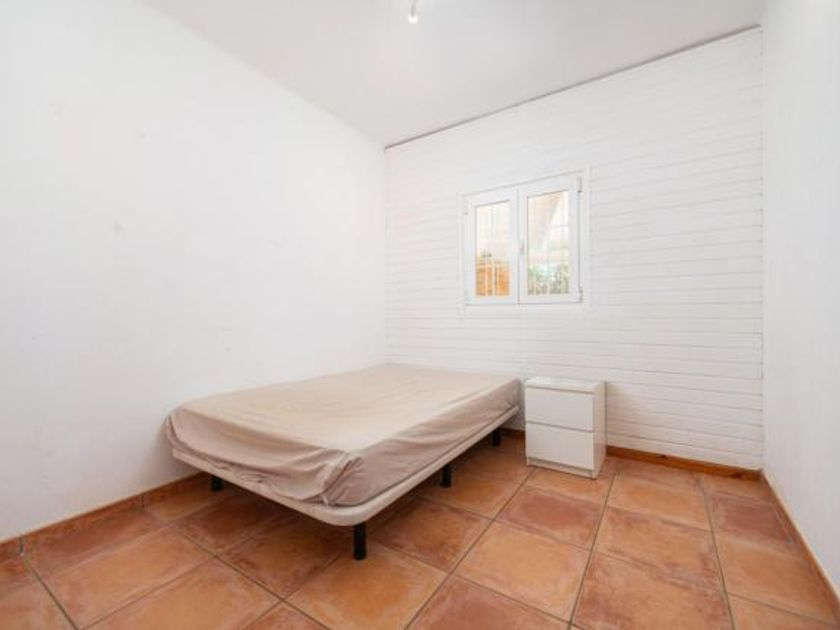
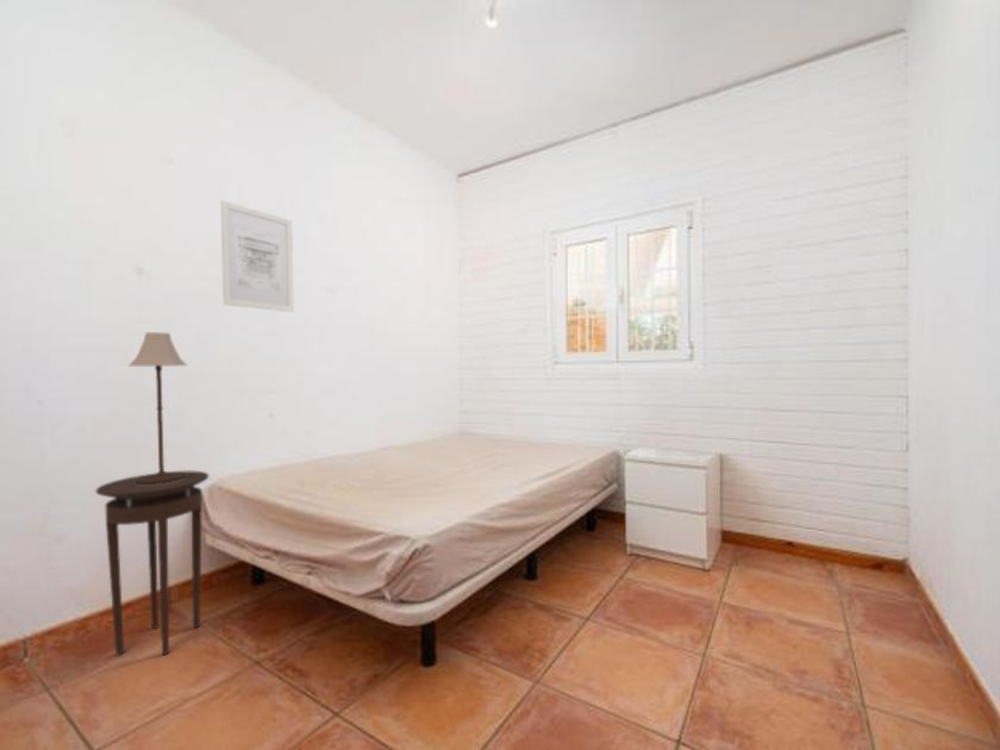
+ stool (158, 560)
+ wall art (260, 260)
+ table lamp (160, 406)
